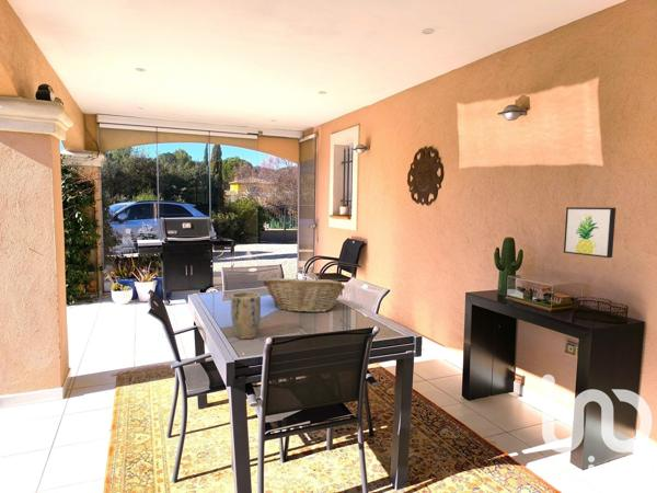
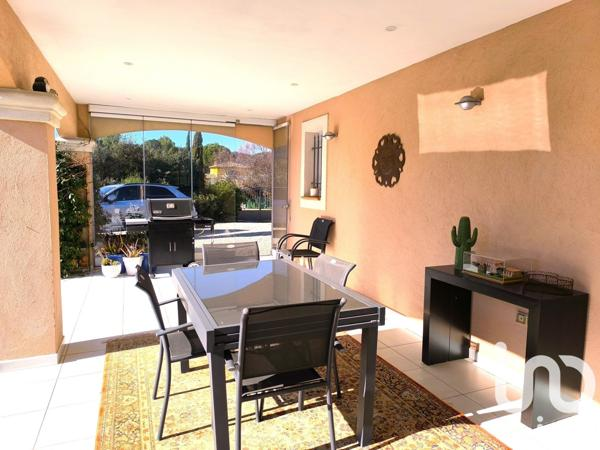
- wall art (588, 231)
- fruit basket (303, 290)
- plant pot (245, 314)
